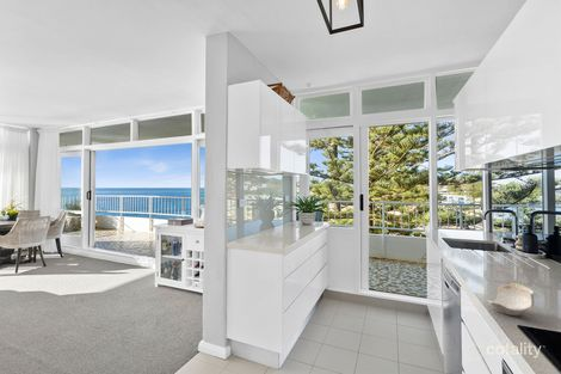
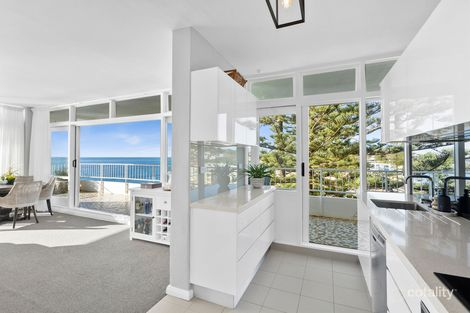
- bowl (511, 299)
